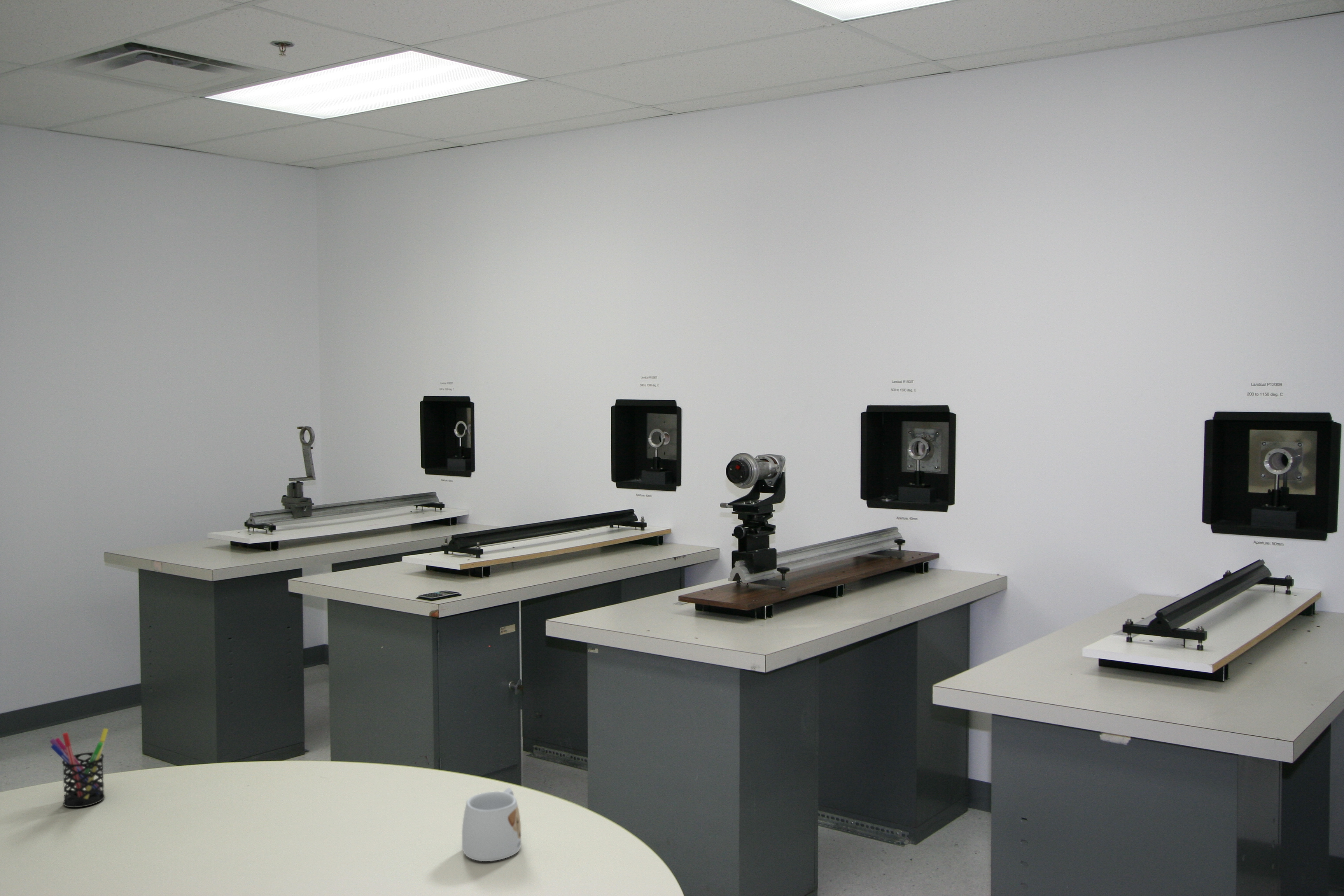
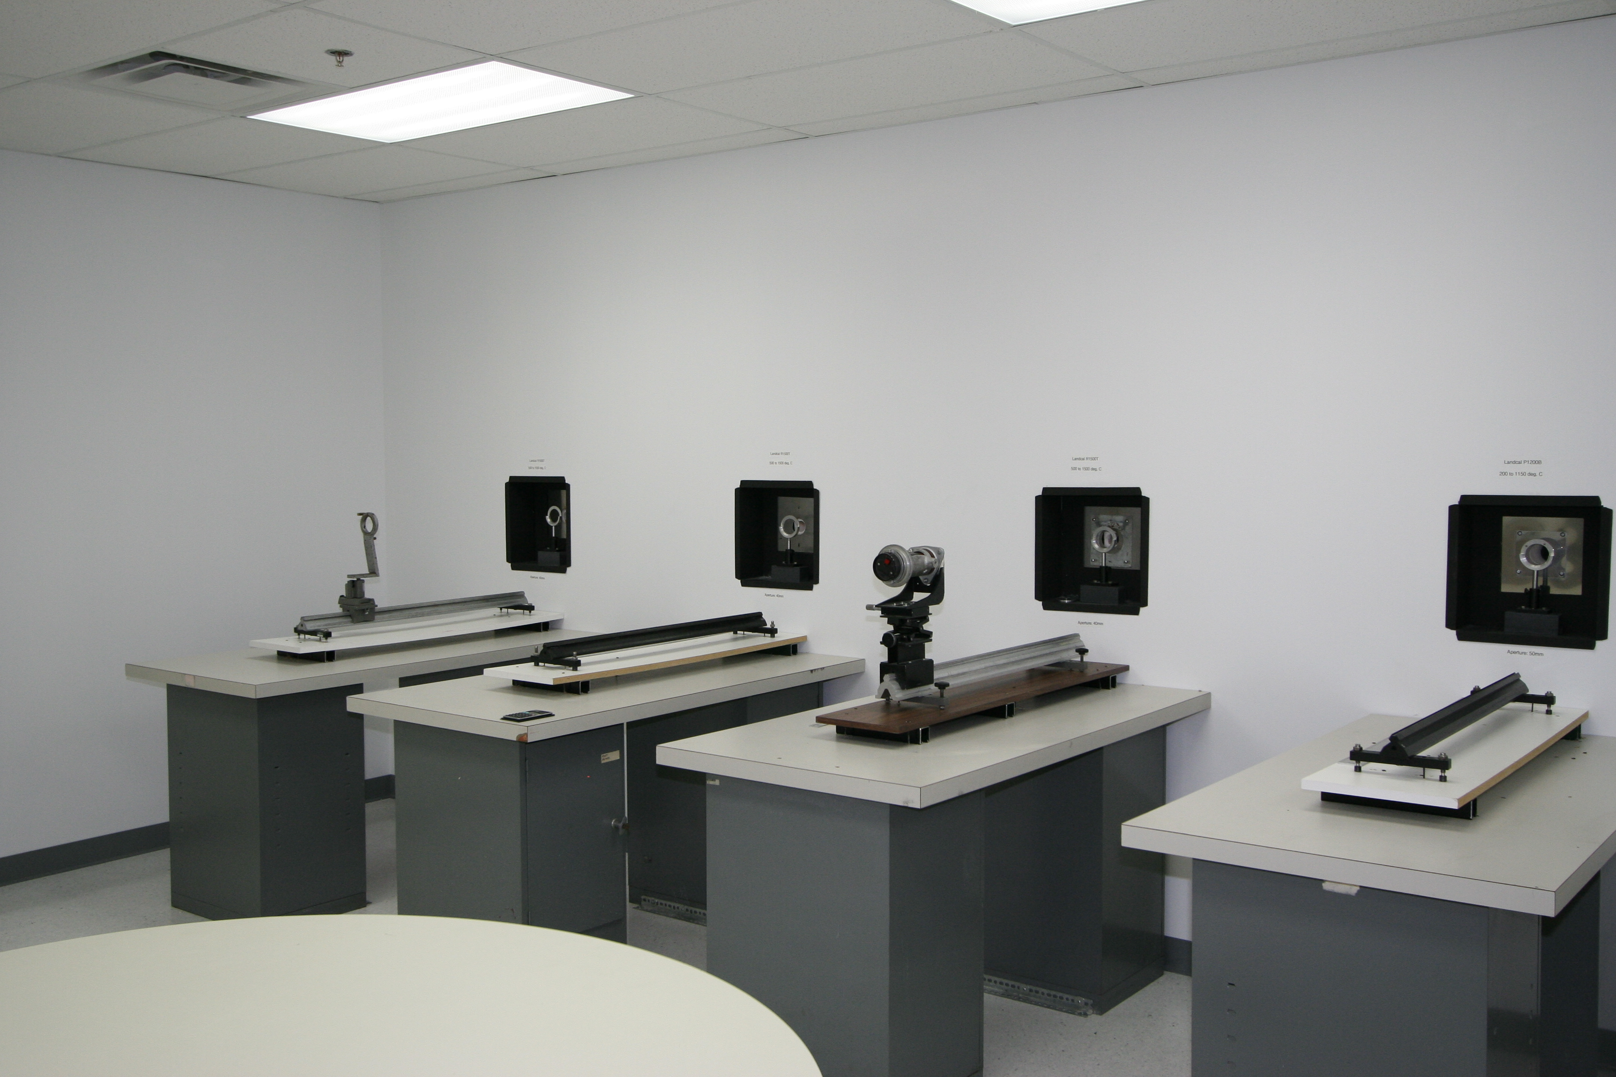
- pen holder (84, 765)
- mug (496, 821)
